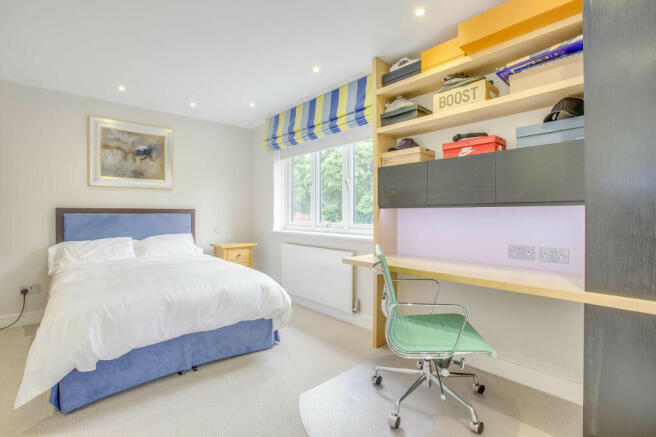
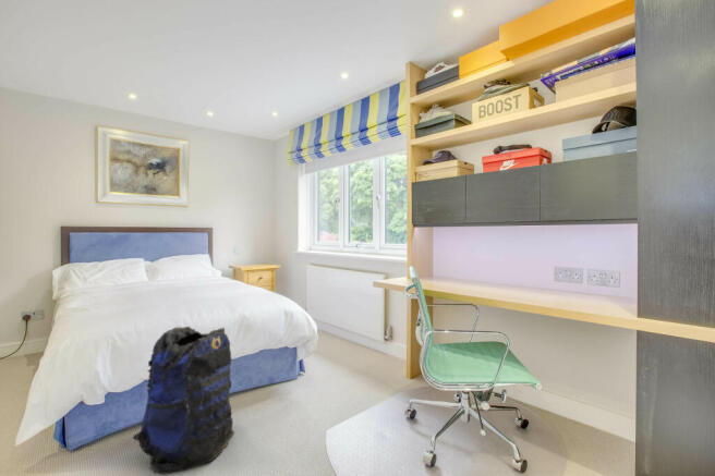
+ backpack (186, 386)
